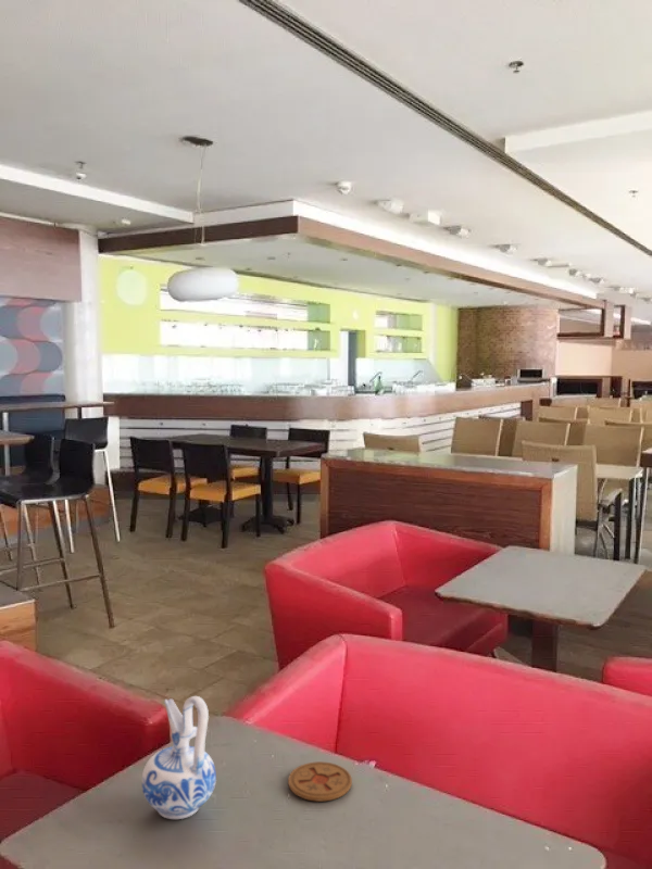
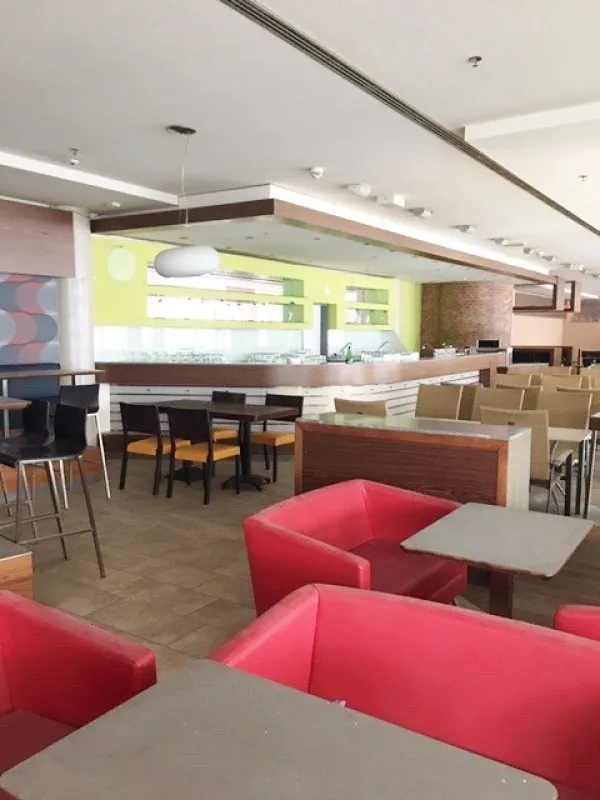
- coaster (319, 780)
- ceramic pitcher (178, 750)
